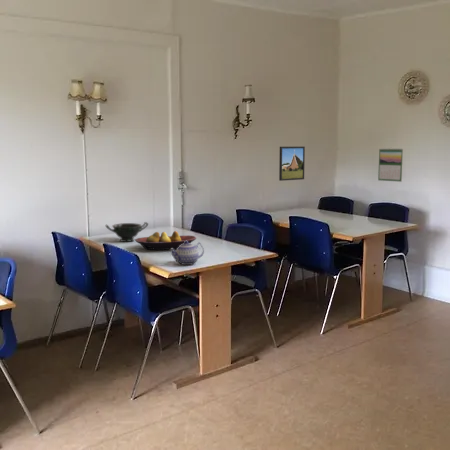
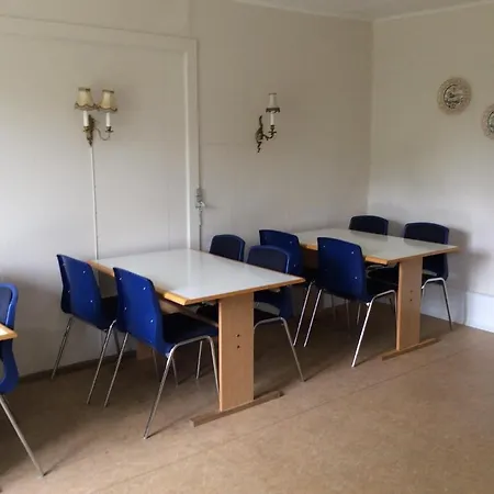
- fruit bowl (166, 239)
- bowl (127, 232)
- teapot (187, 251)
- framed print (292, 163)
- calendar (390, 164)
